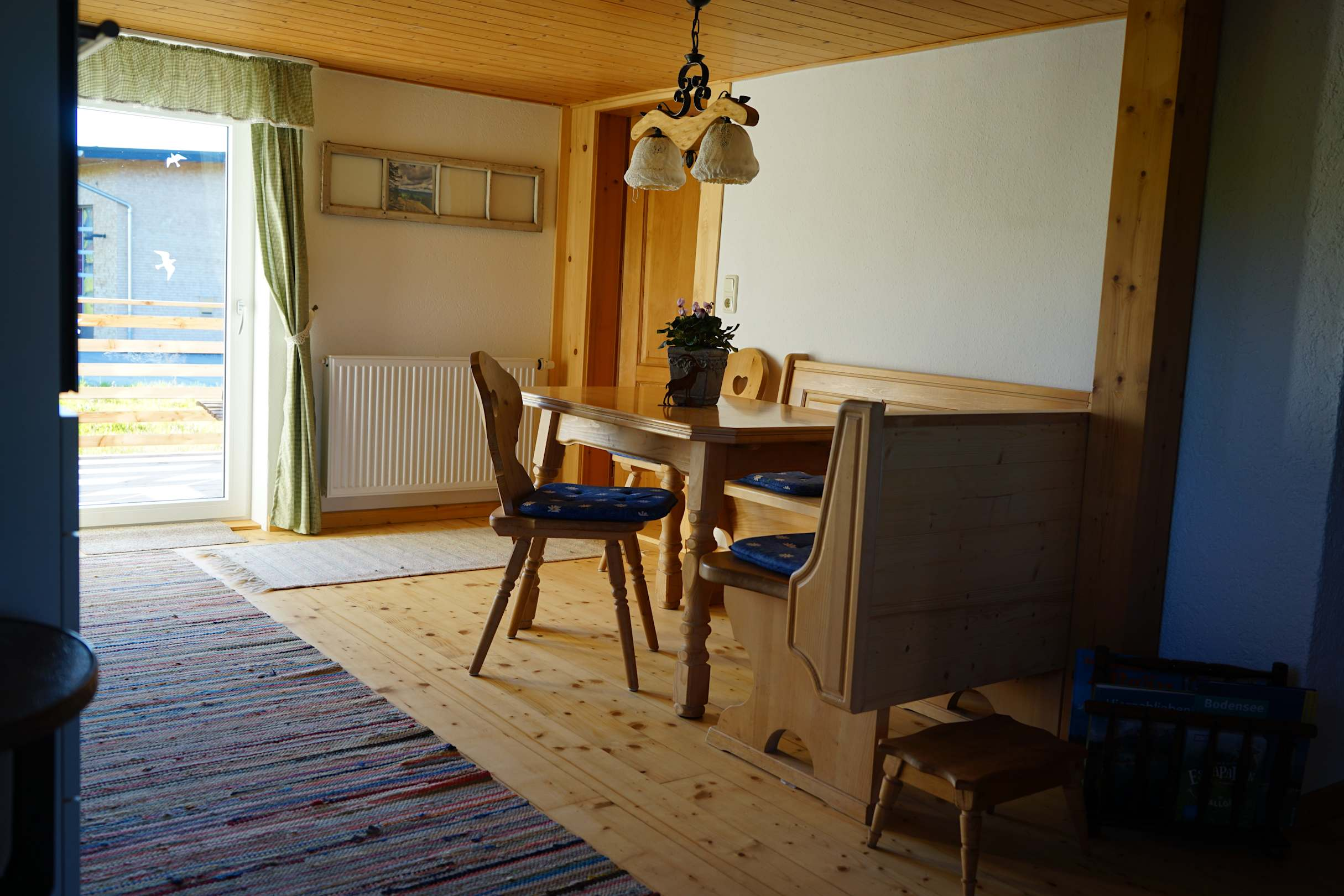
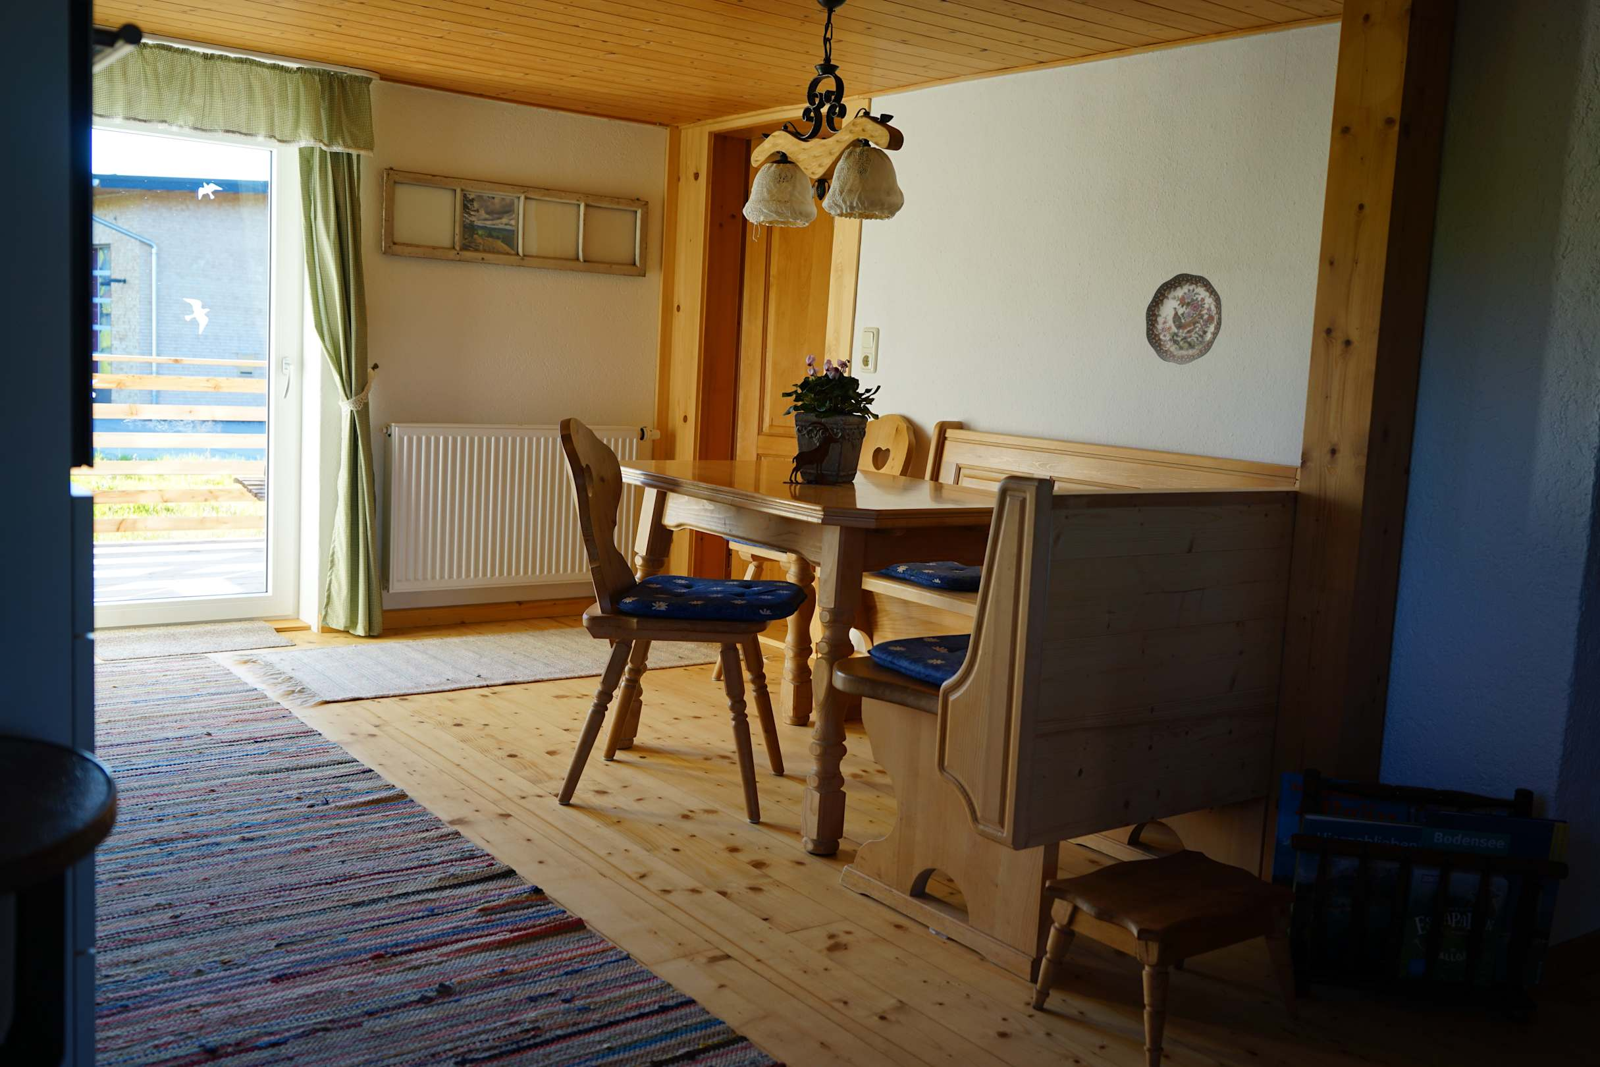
+ decorative plate (1185, 319)
